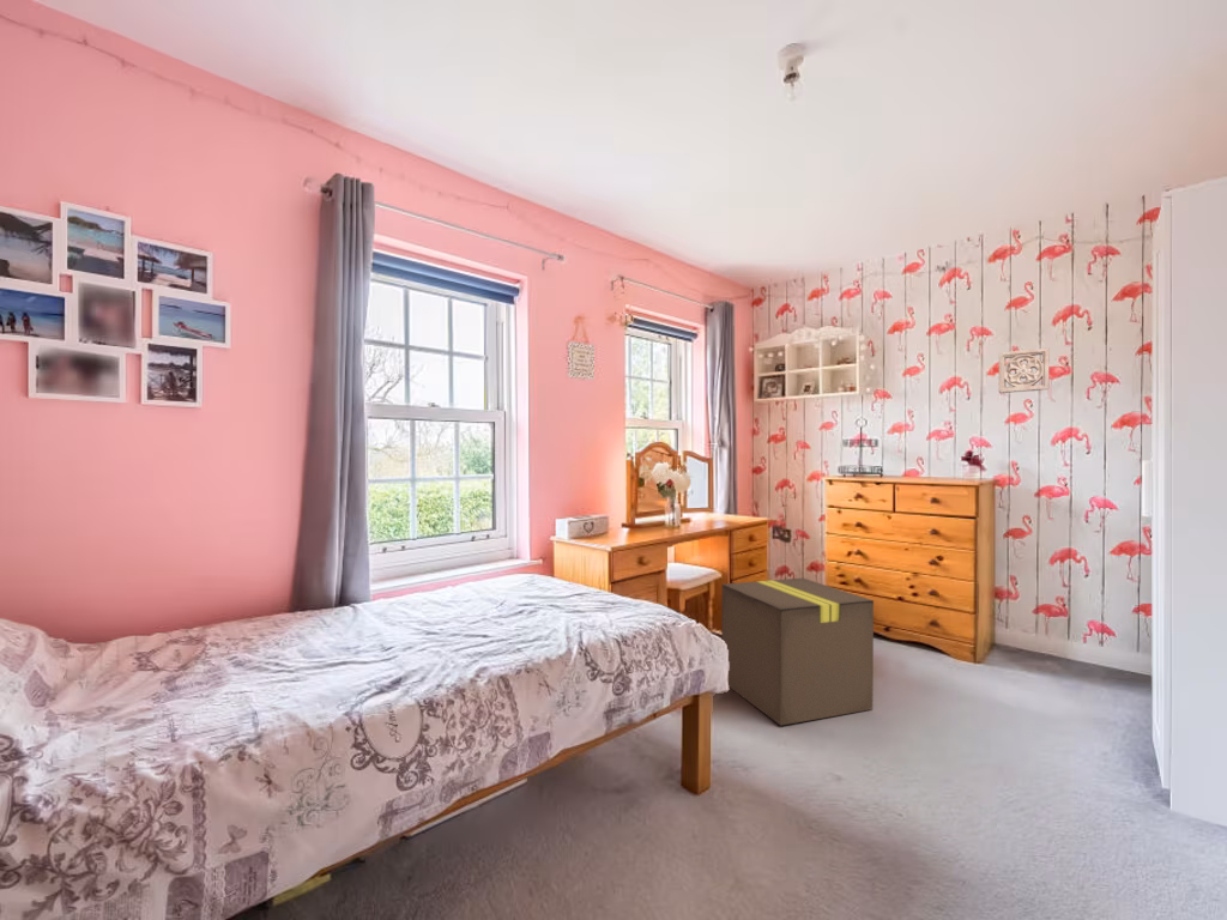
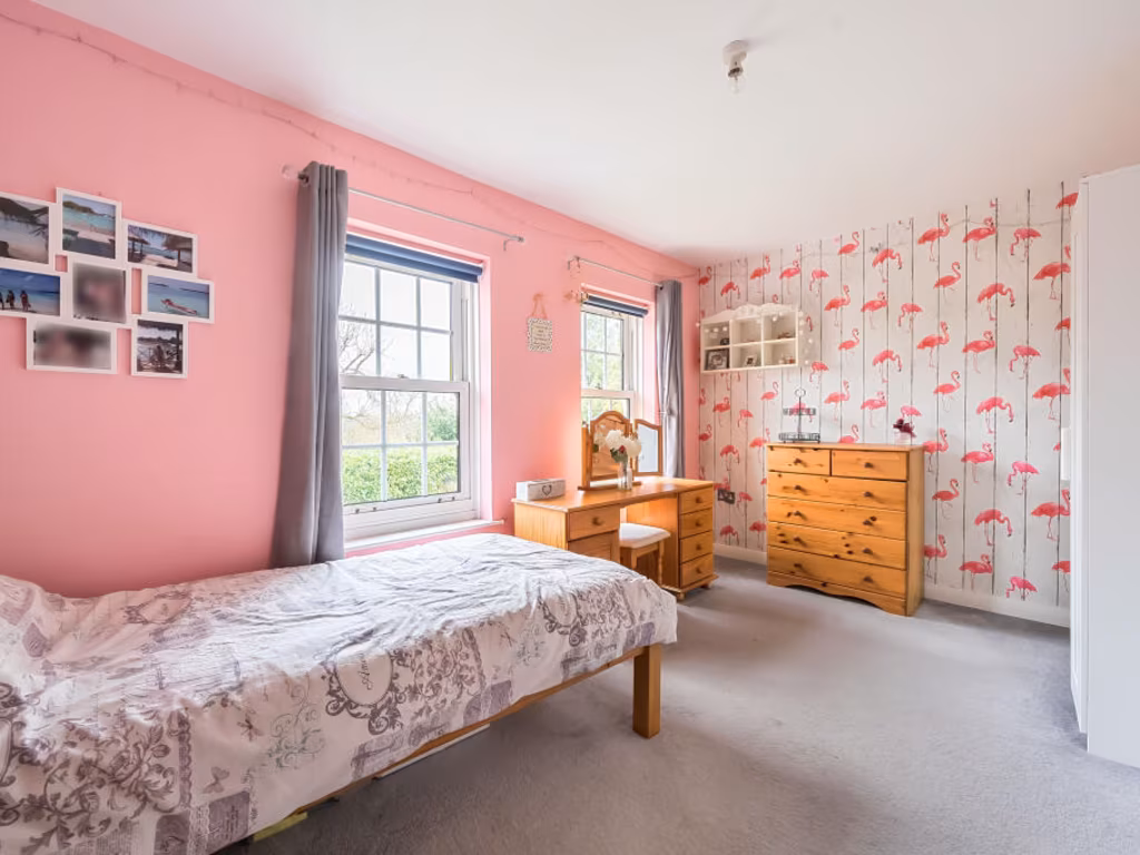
- cardboard box (792, 642)
- wall ornament (1023, 371)
